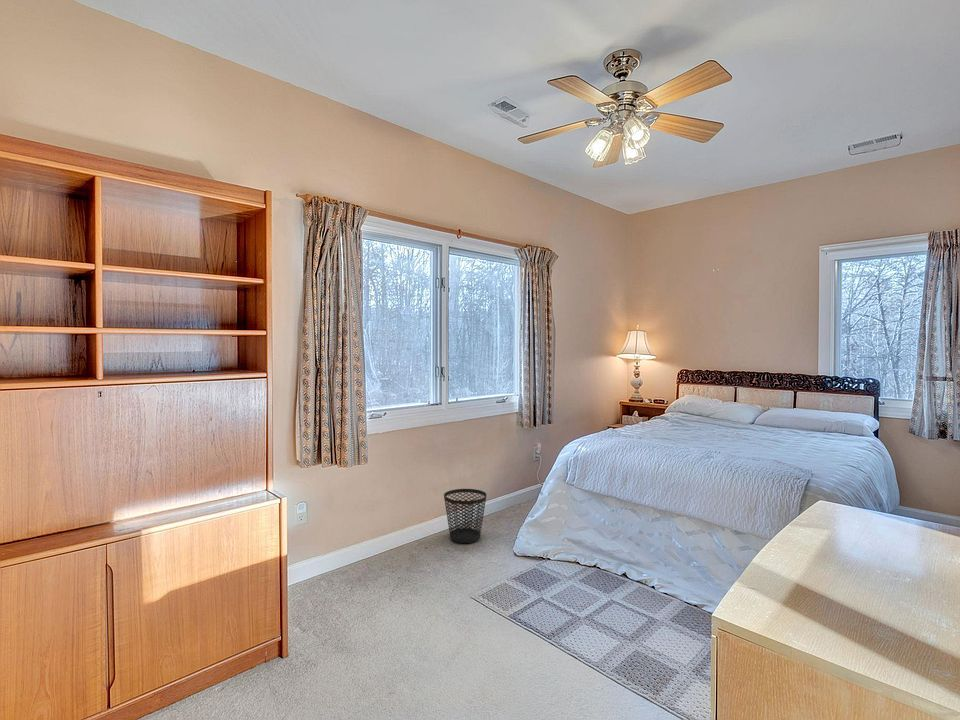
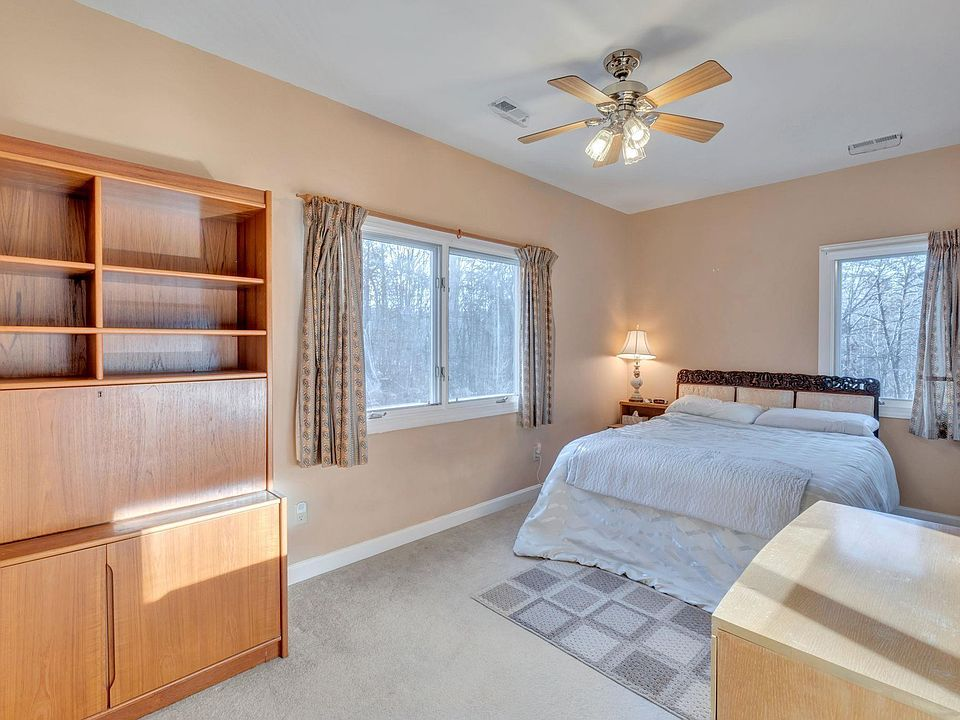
- wastebasket (465, 516)
